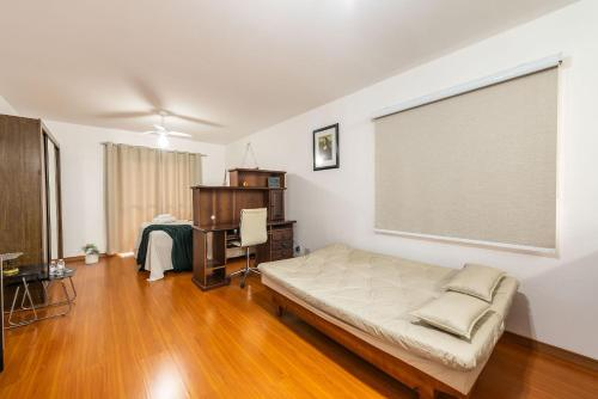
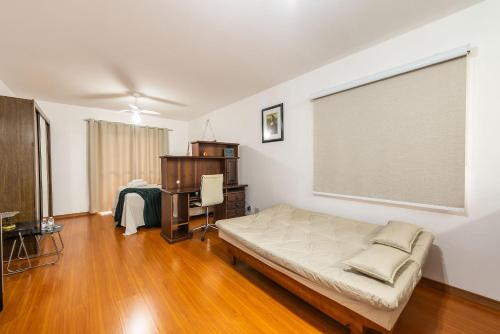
- potted plant (90, 253)
